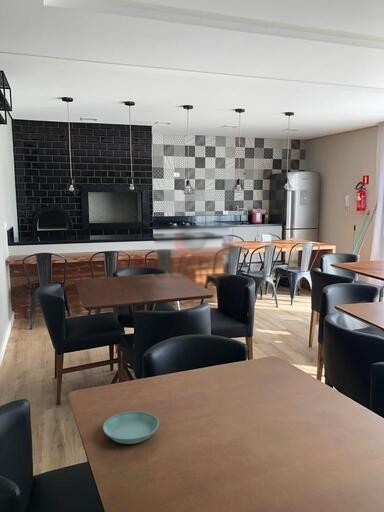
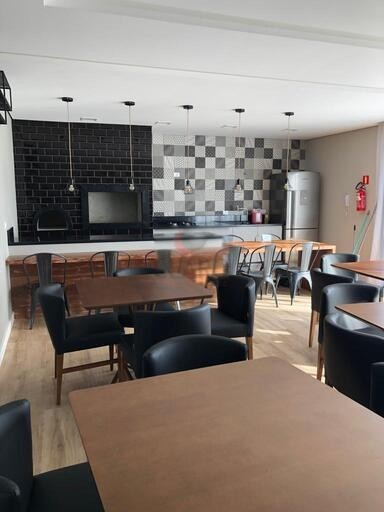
- saucer (131, 428)
